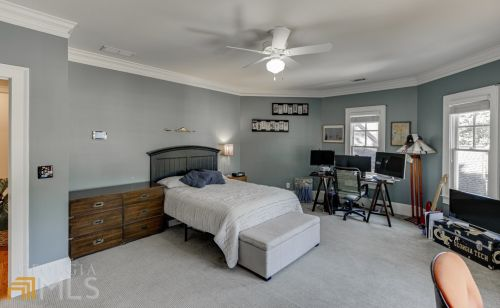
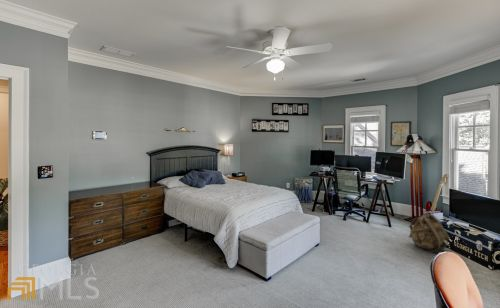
+ backpack (430, 229)
